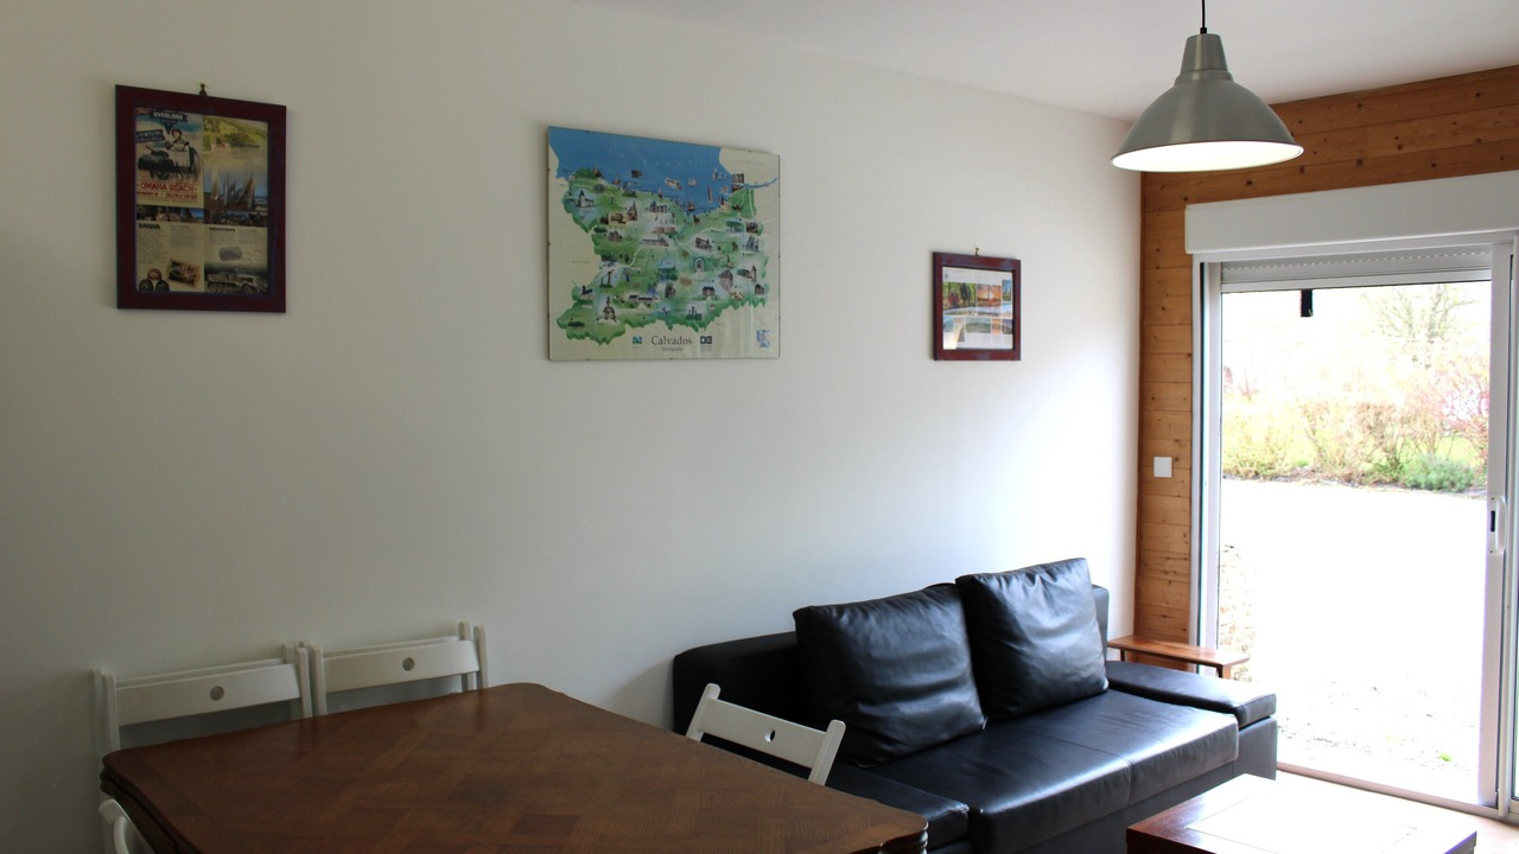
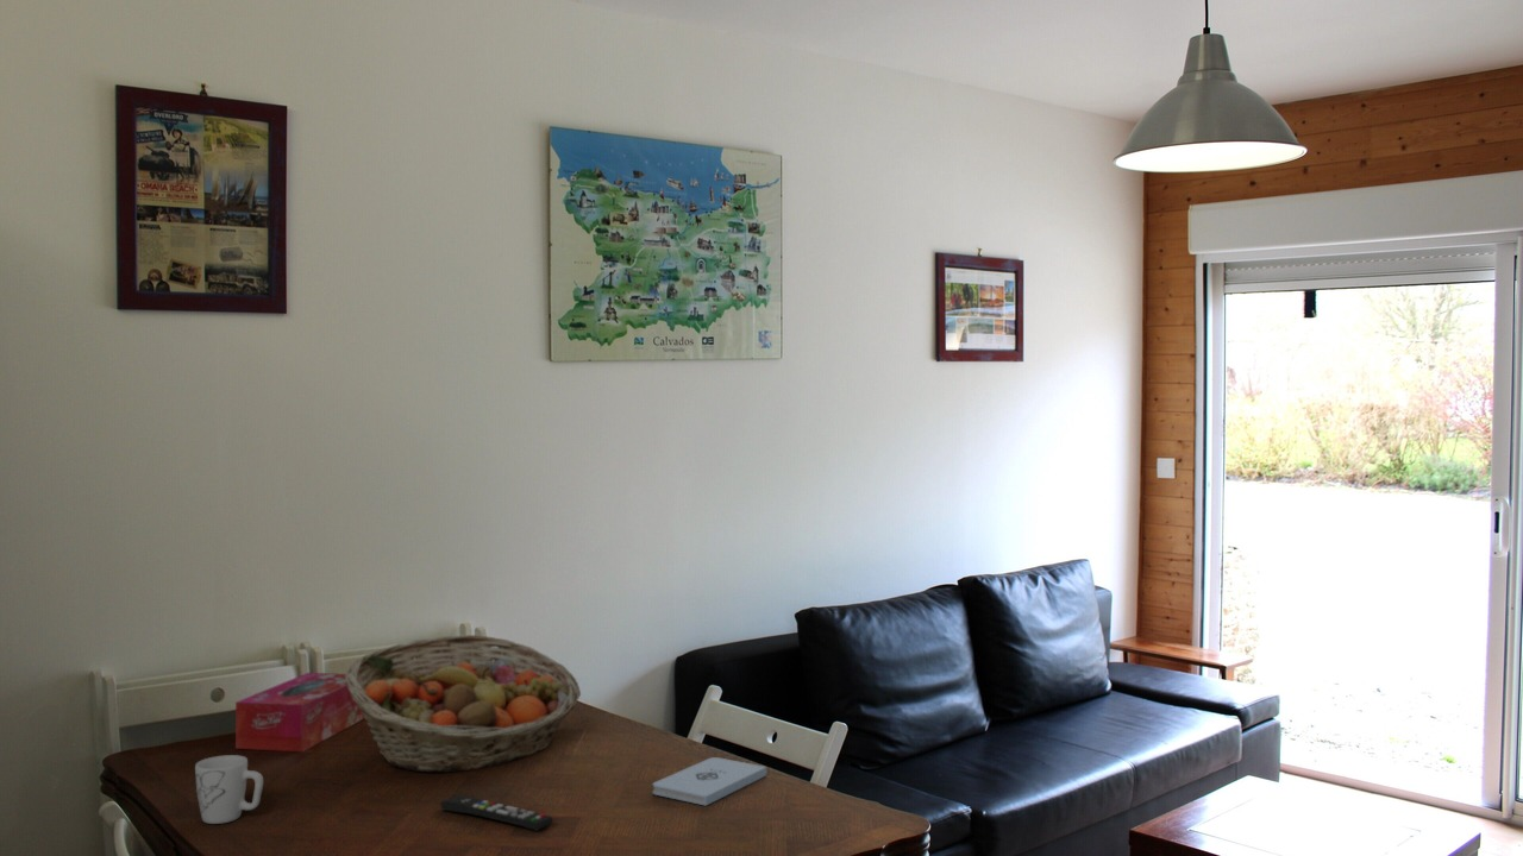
+ mug (230, 789)
+ notepad (709, 779)
+ fruit basket (465, 699)
+ remote control (495, 812)
+ tissue box (305, 710)
